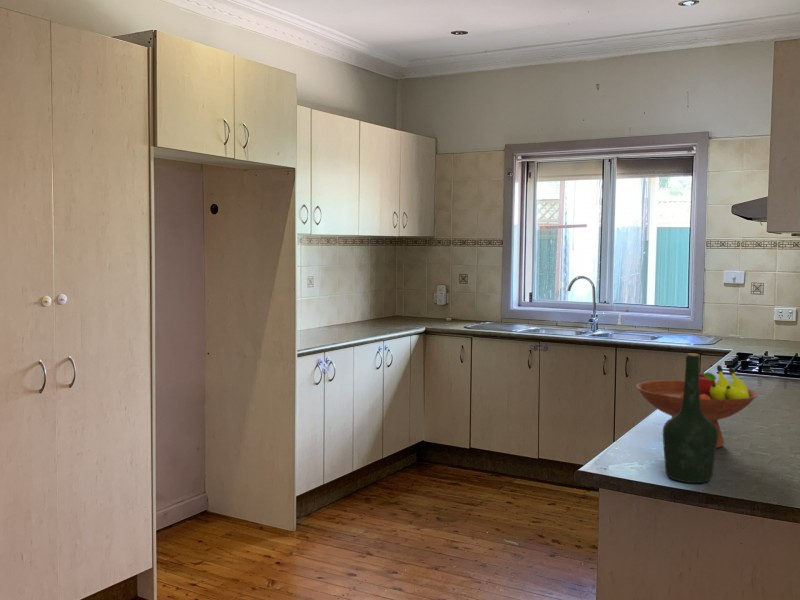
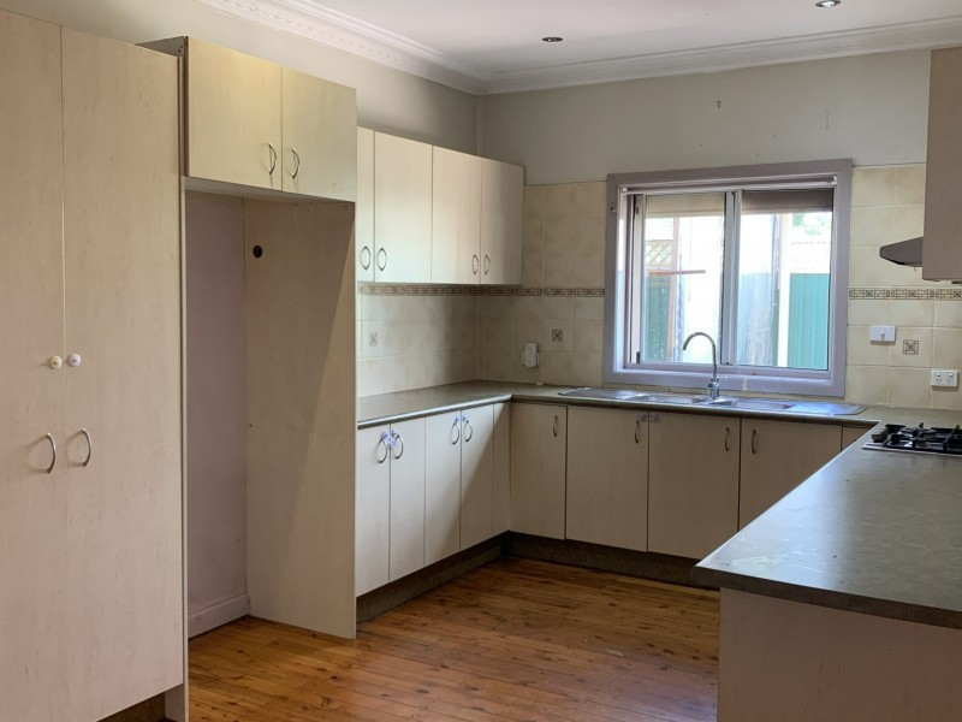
- fruit bowl (700, 405)
- bottle (690, 416)
